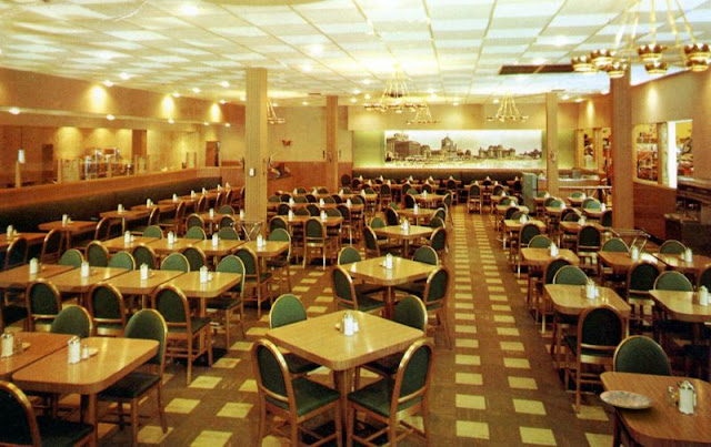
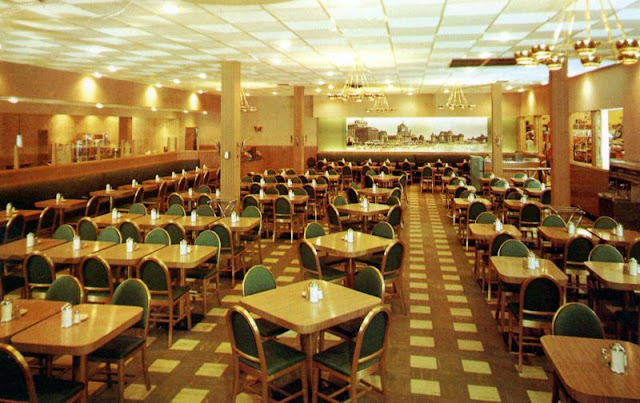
- plate (625, 400)
